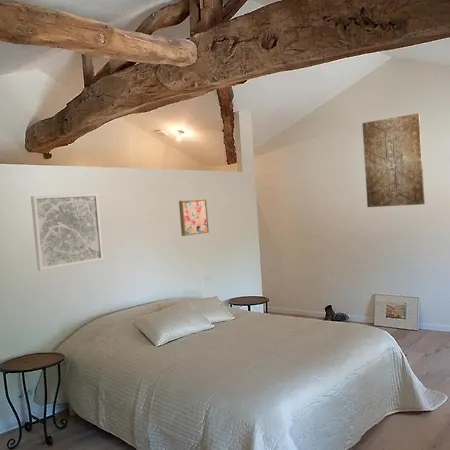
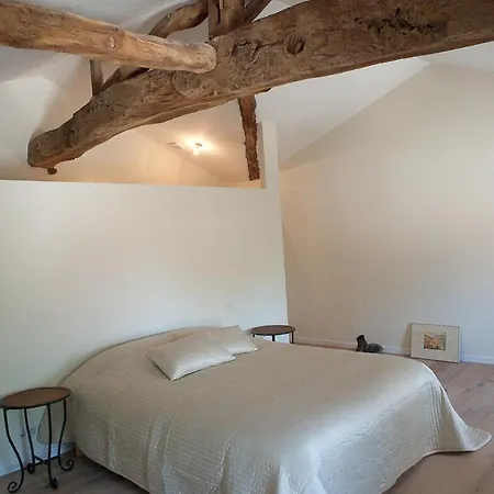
- wall art (194, 217)
- wall art (392, 162)
- wall art (69, 230)
